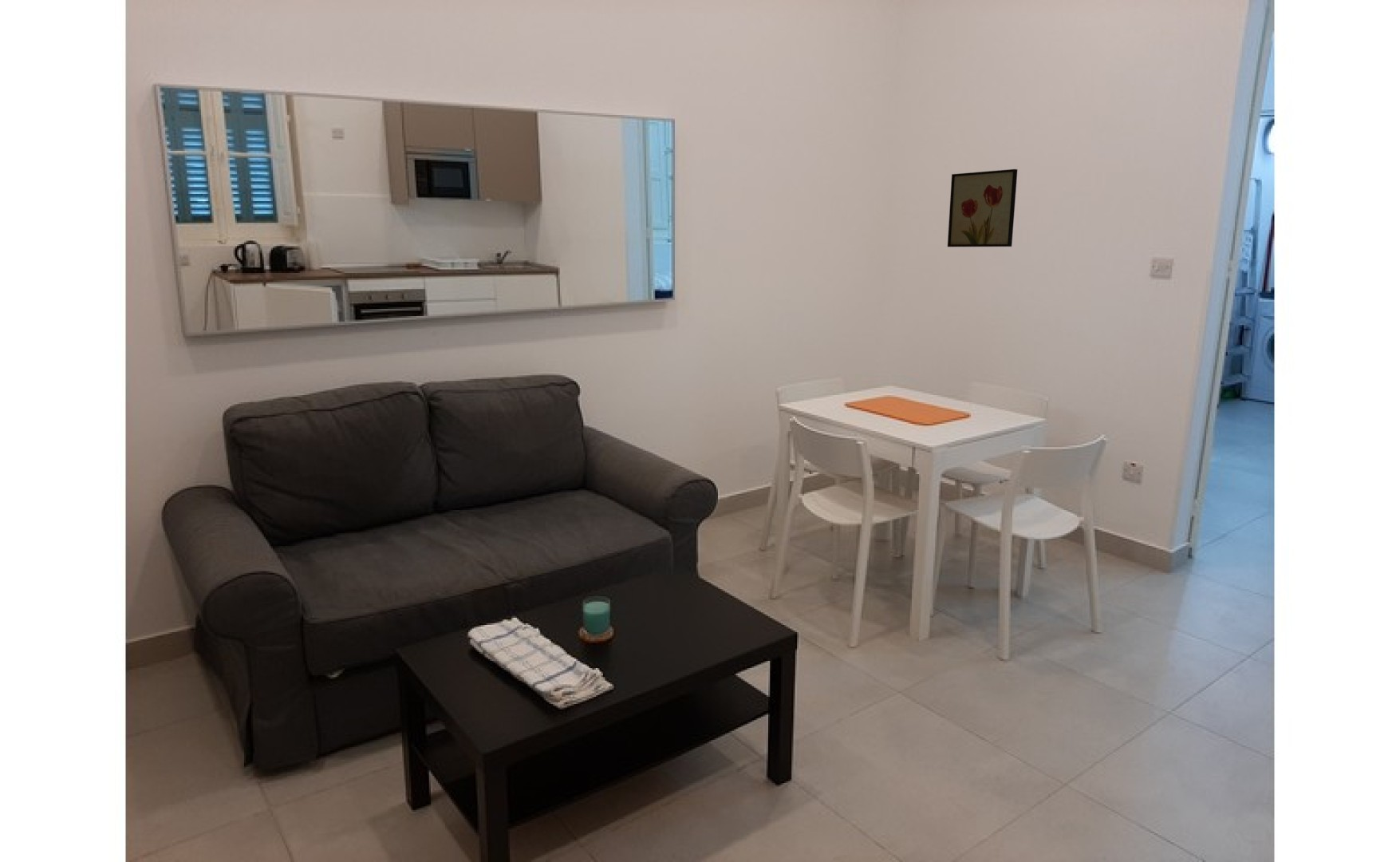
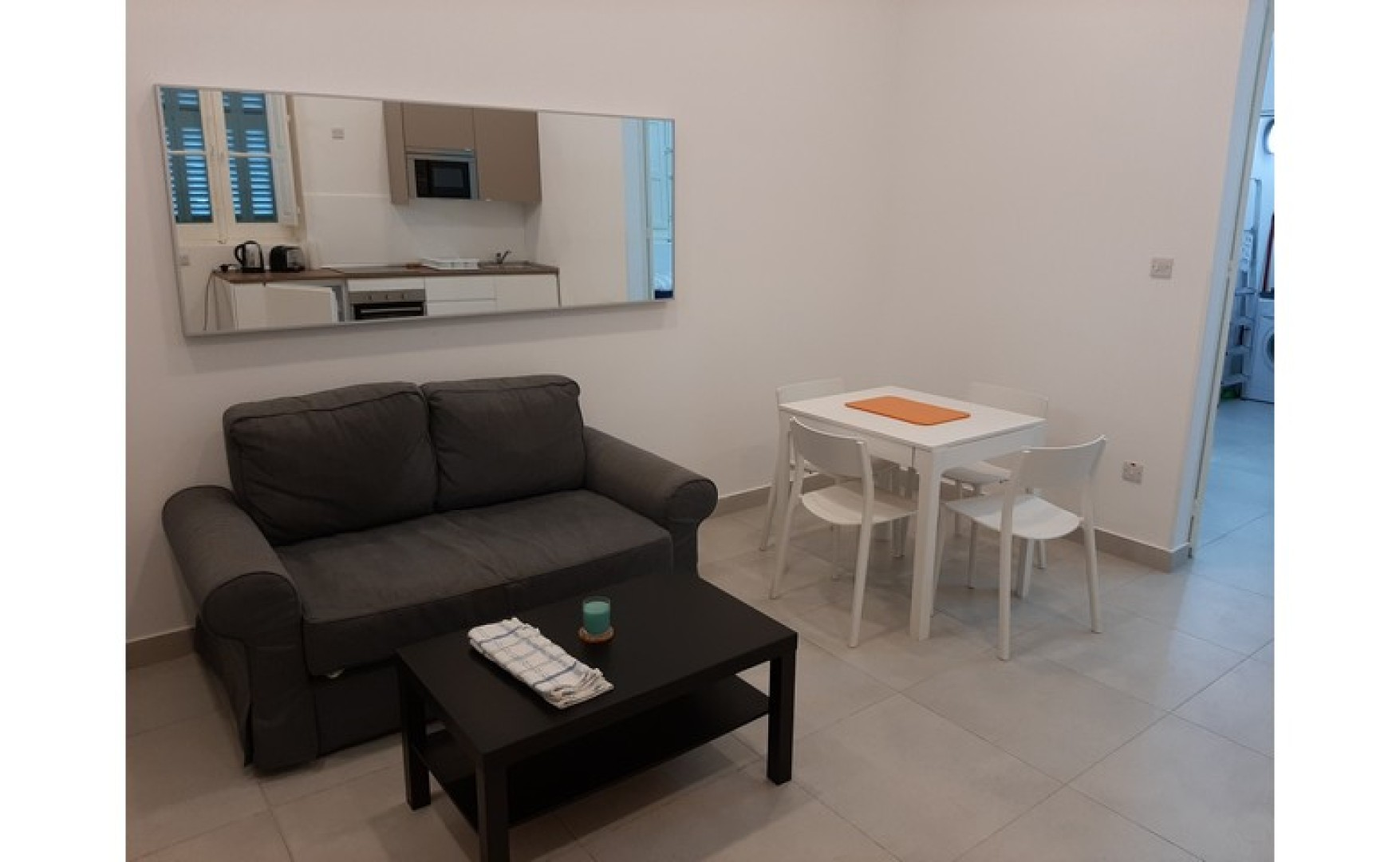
- wall art (982, 209)
